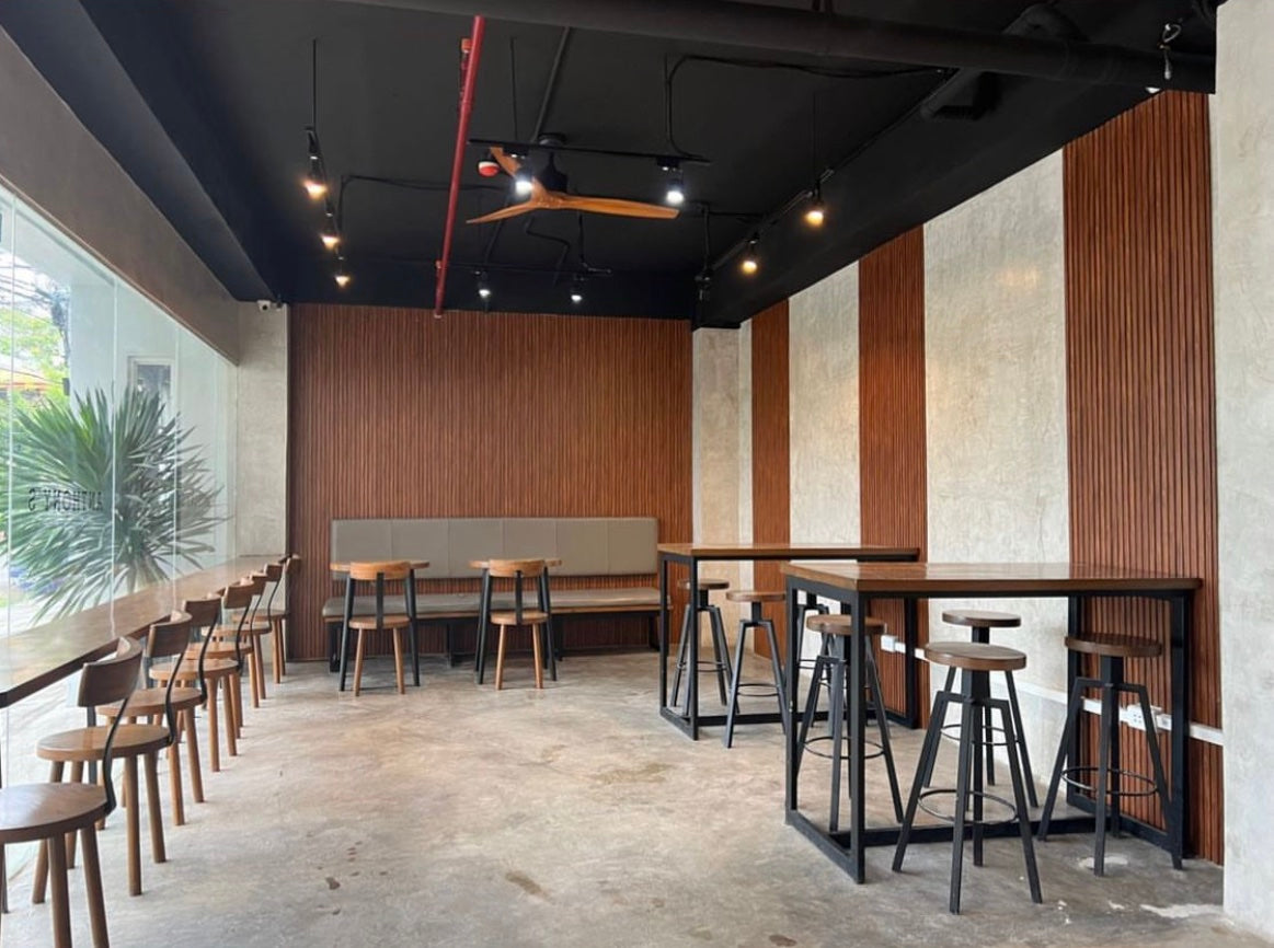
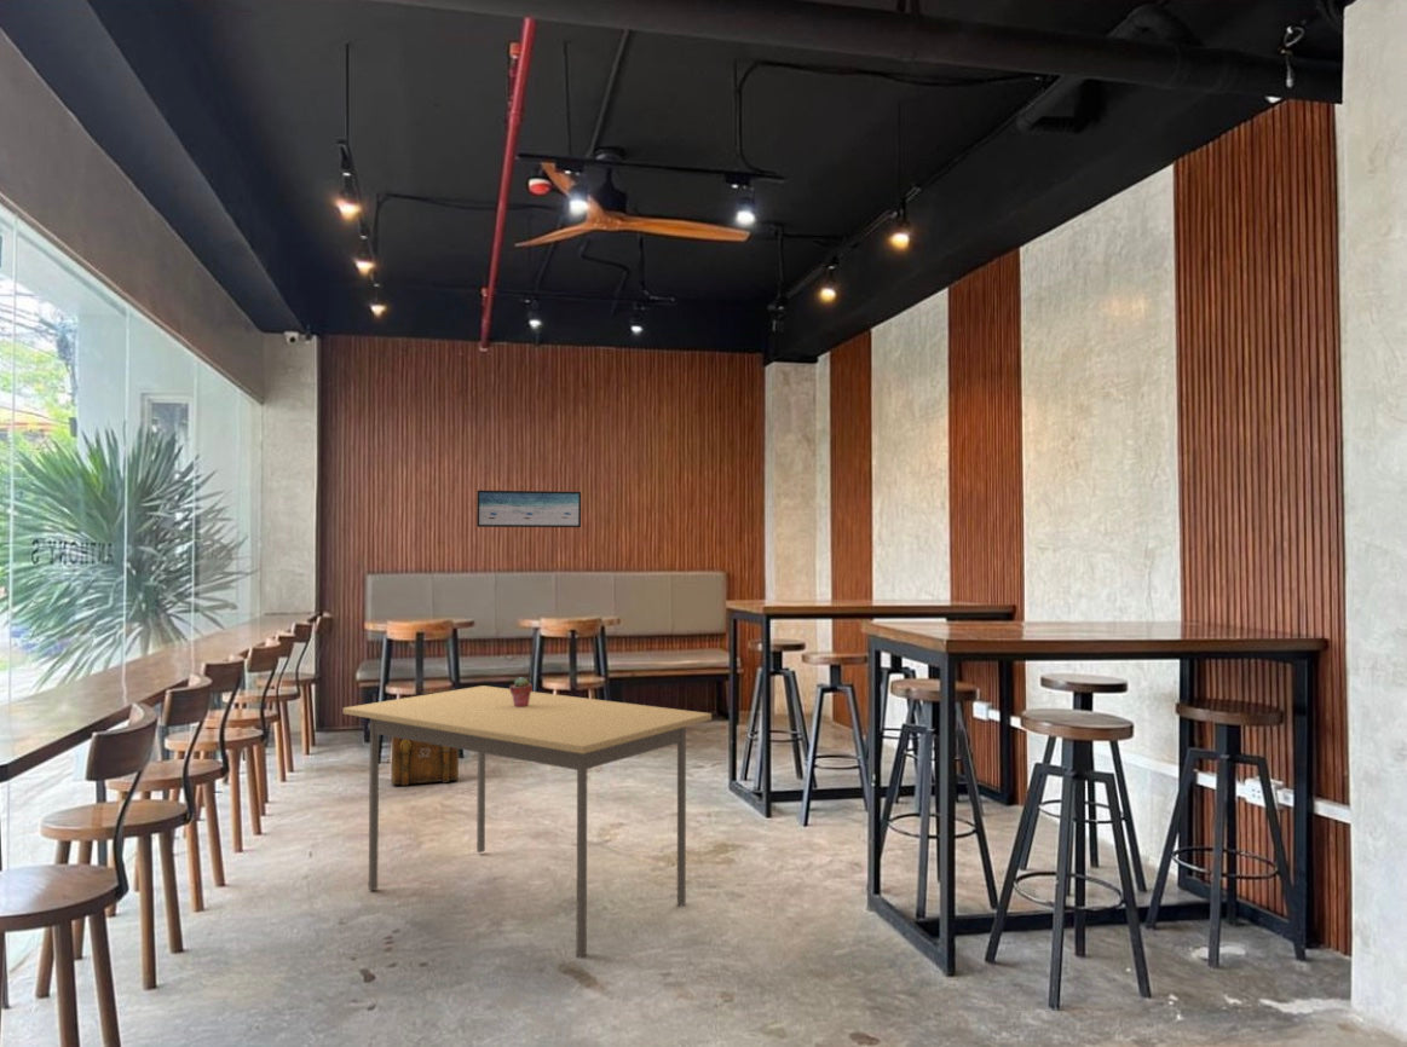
+ potted succulent (520, 690)
+ dining table (484, 803)
+ wall art (529, 509)
+ backpack (425, 742)
